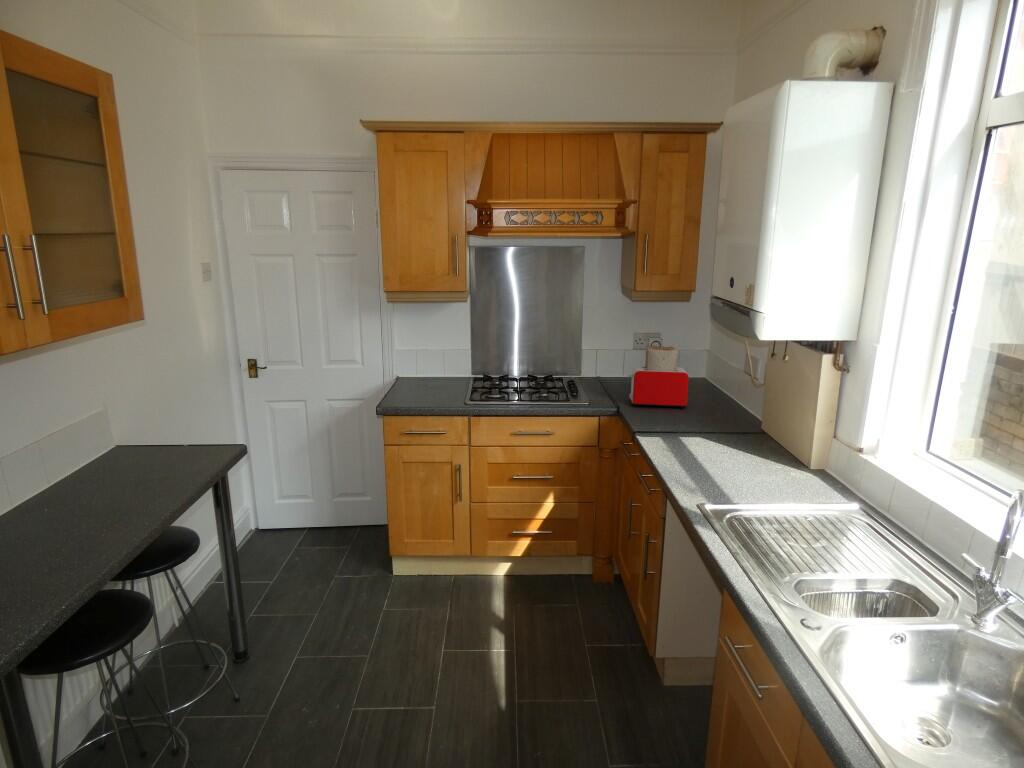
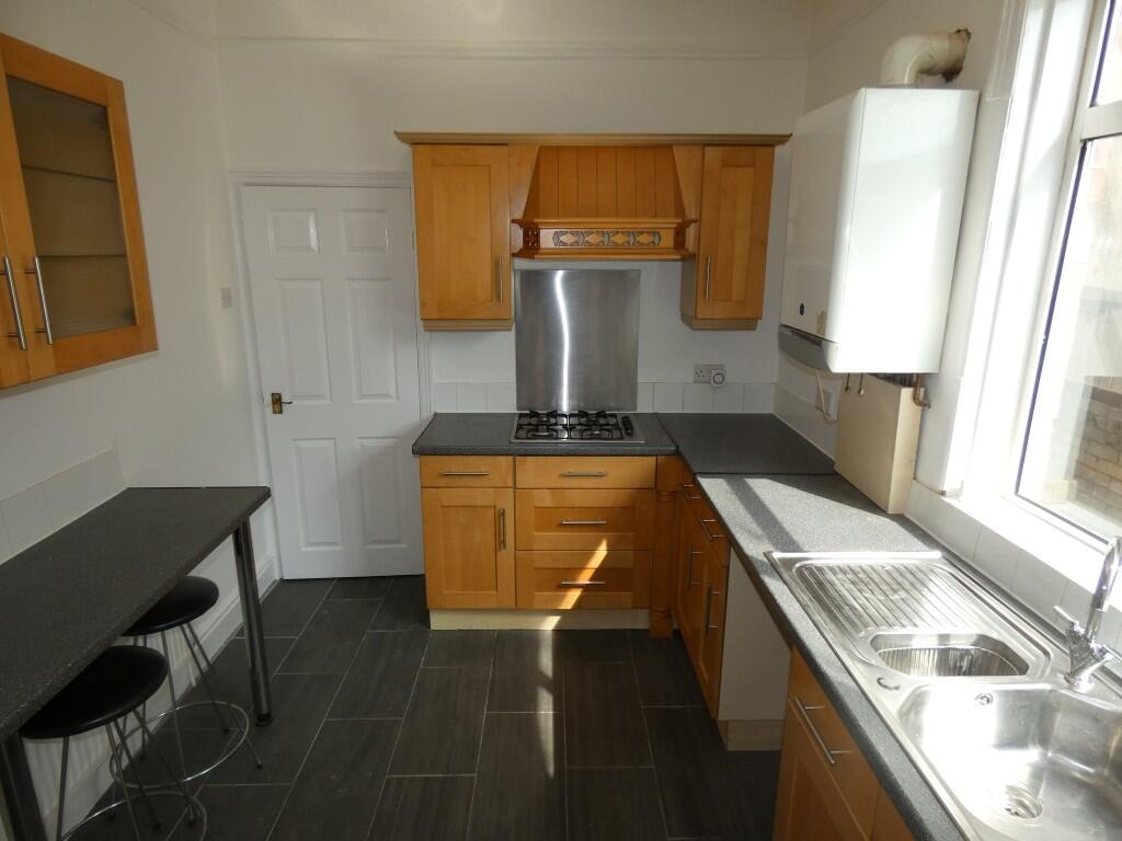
- toaster (657, 375)
